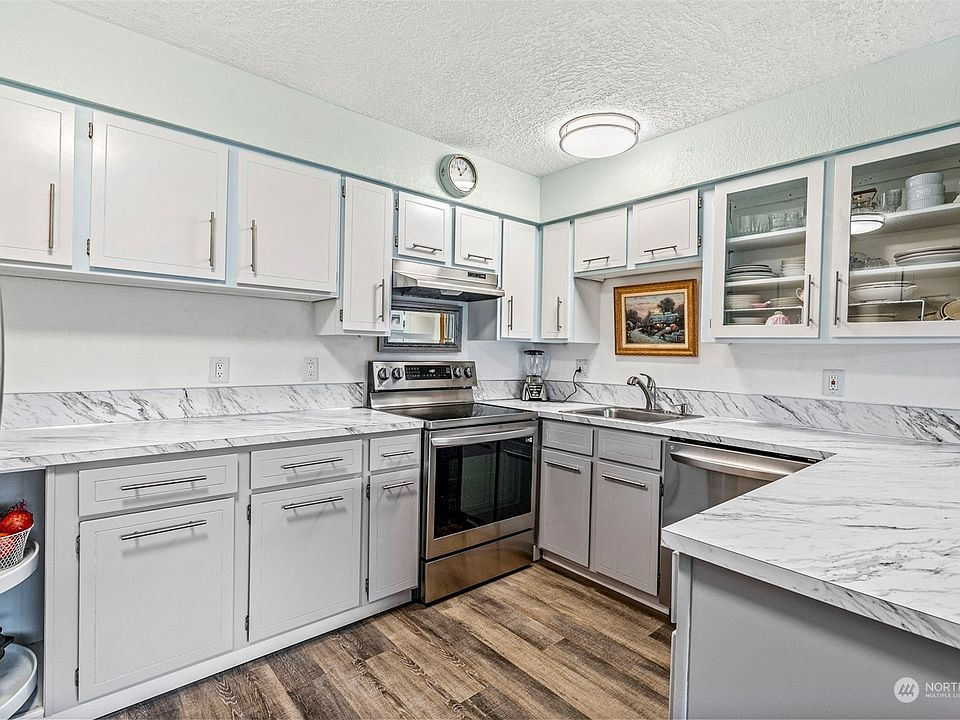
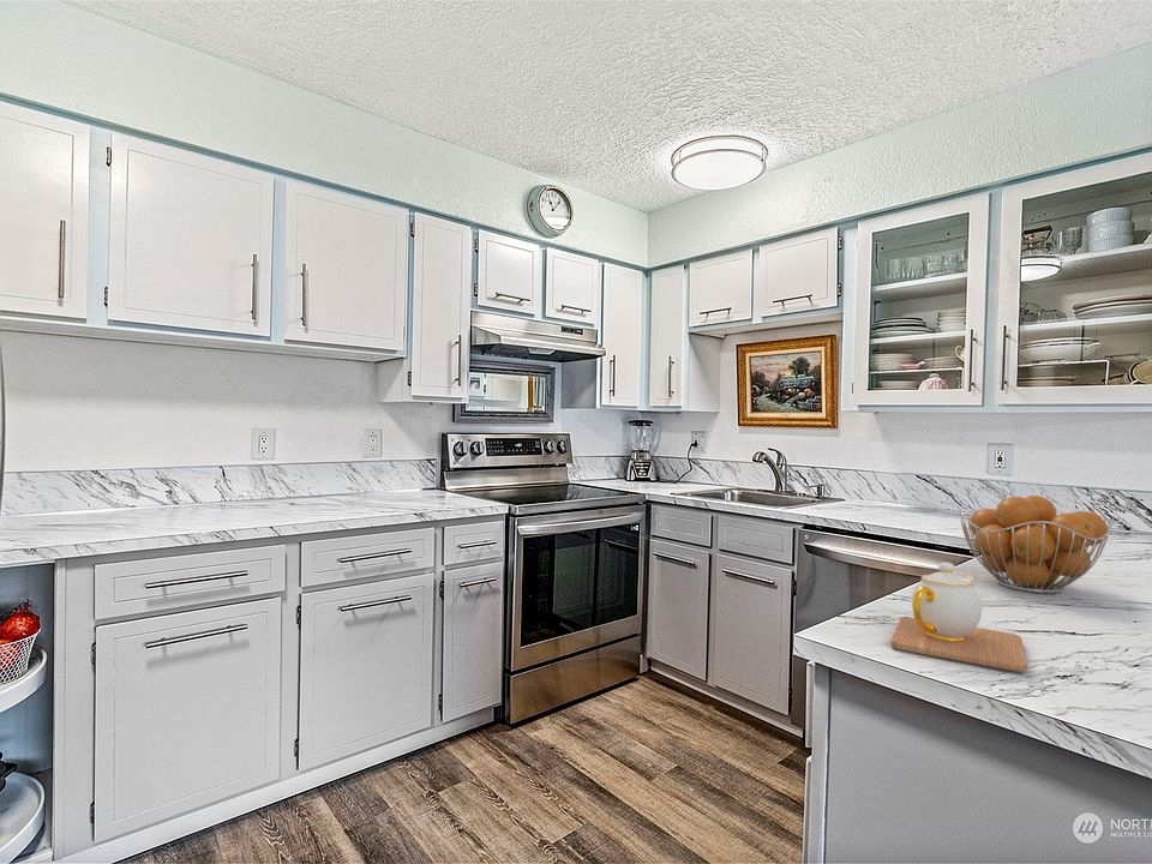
+ fruit basket (1030, 541)
+ teapot (958, 604)
